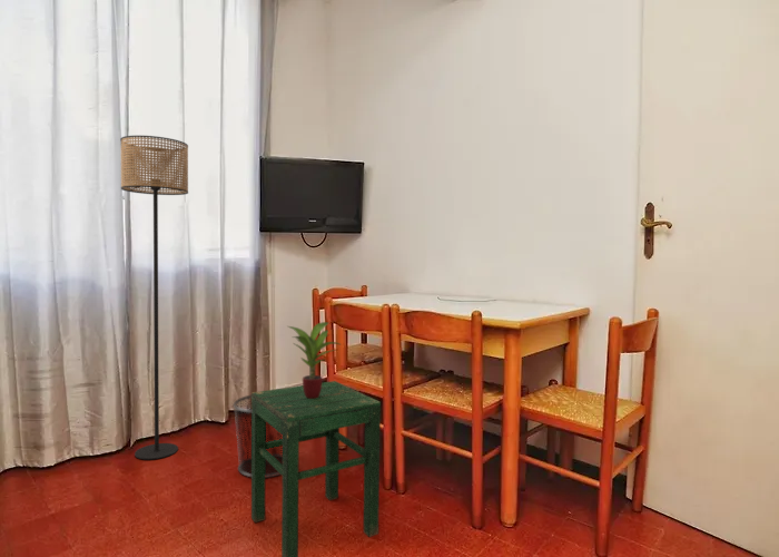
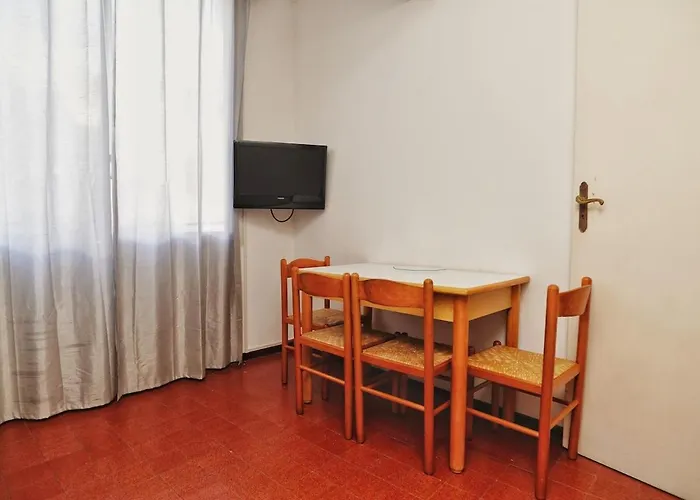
- stool (314, 468)
- potted plant (315, 359)
- waste bin (266, 433)
- floor lamp (156, 299)
